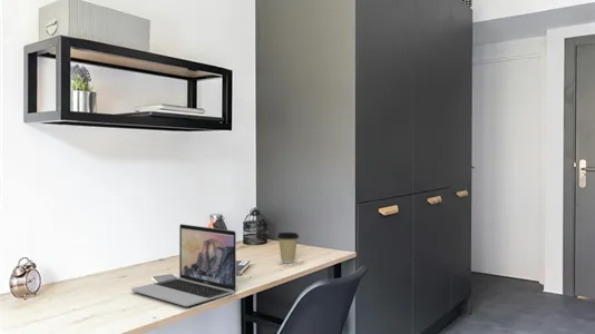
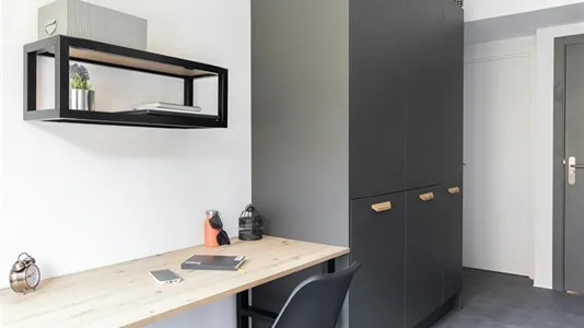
- coffee cup (287, 246)
- laptop (183, 262)
